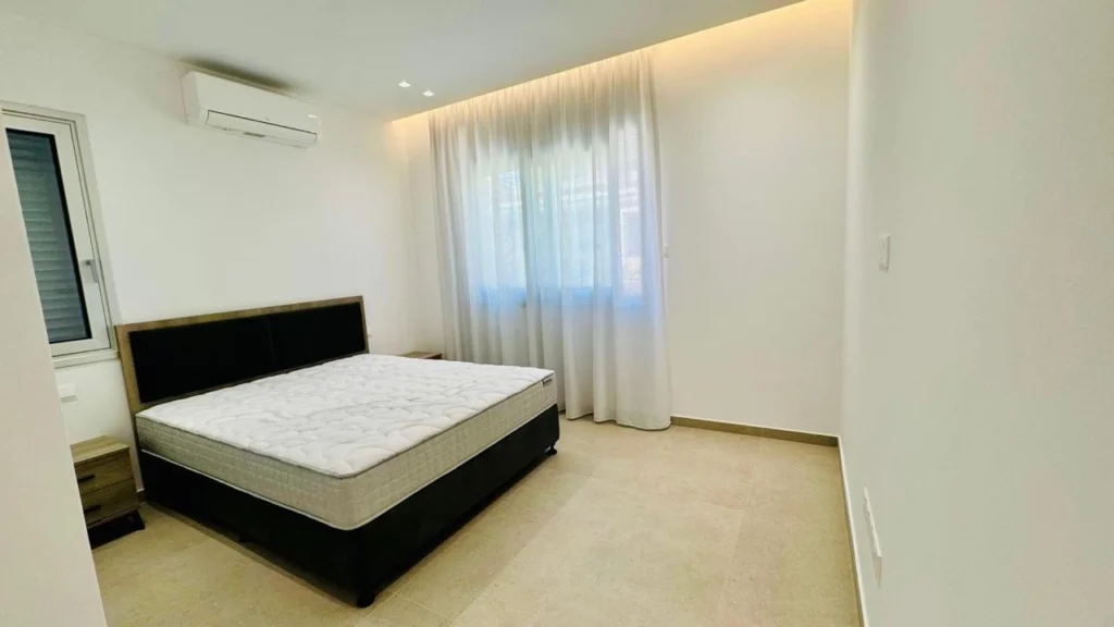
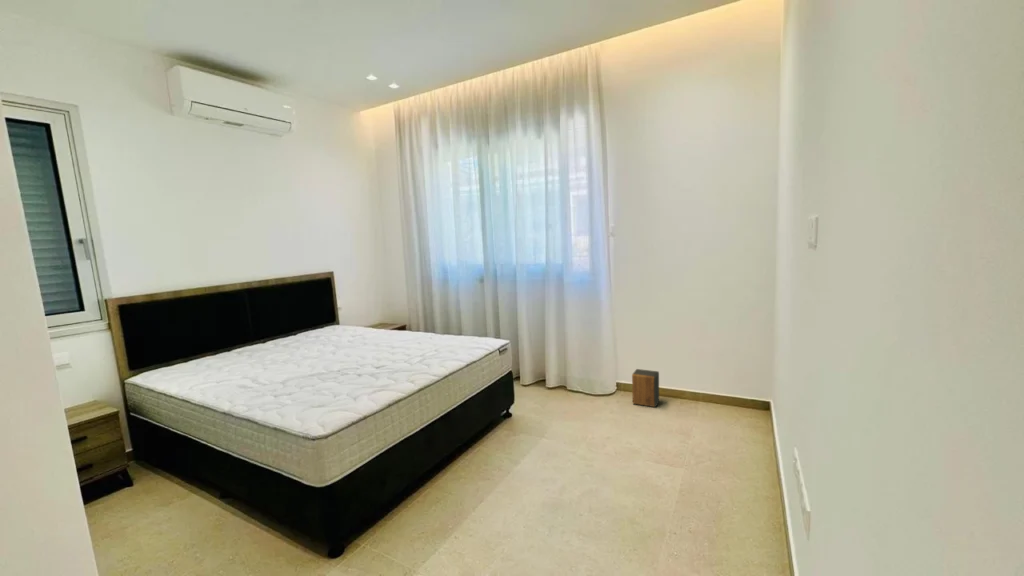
+ speaker (645, 387)
